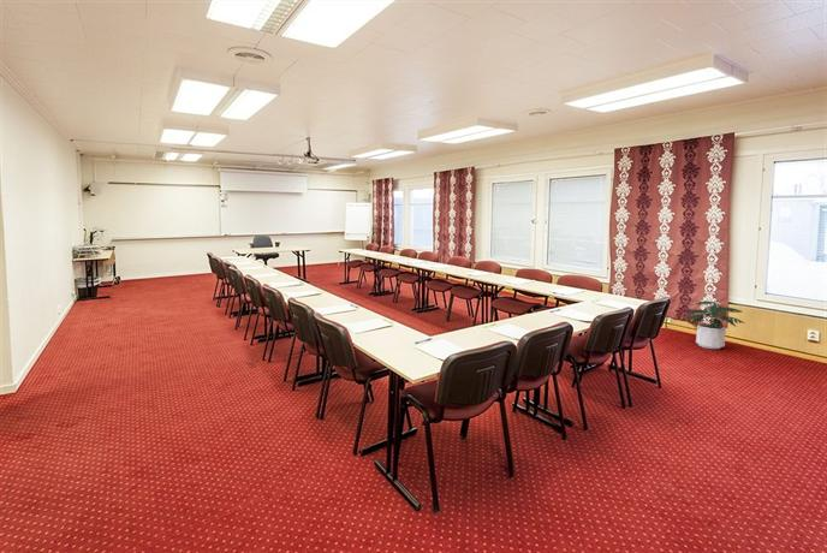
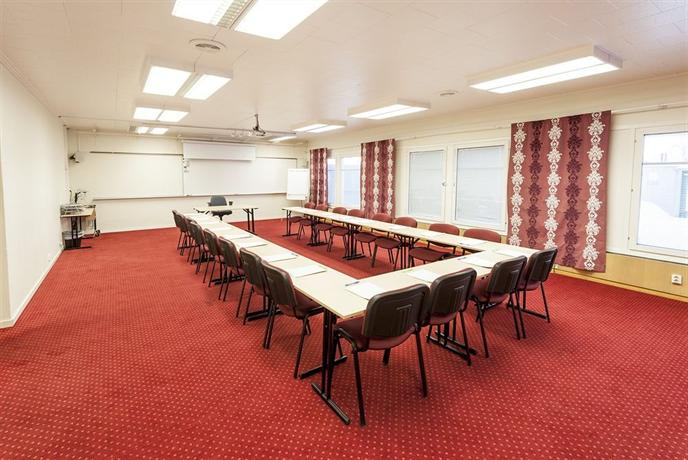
- potted plant (712, 325)
